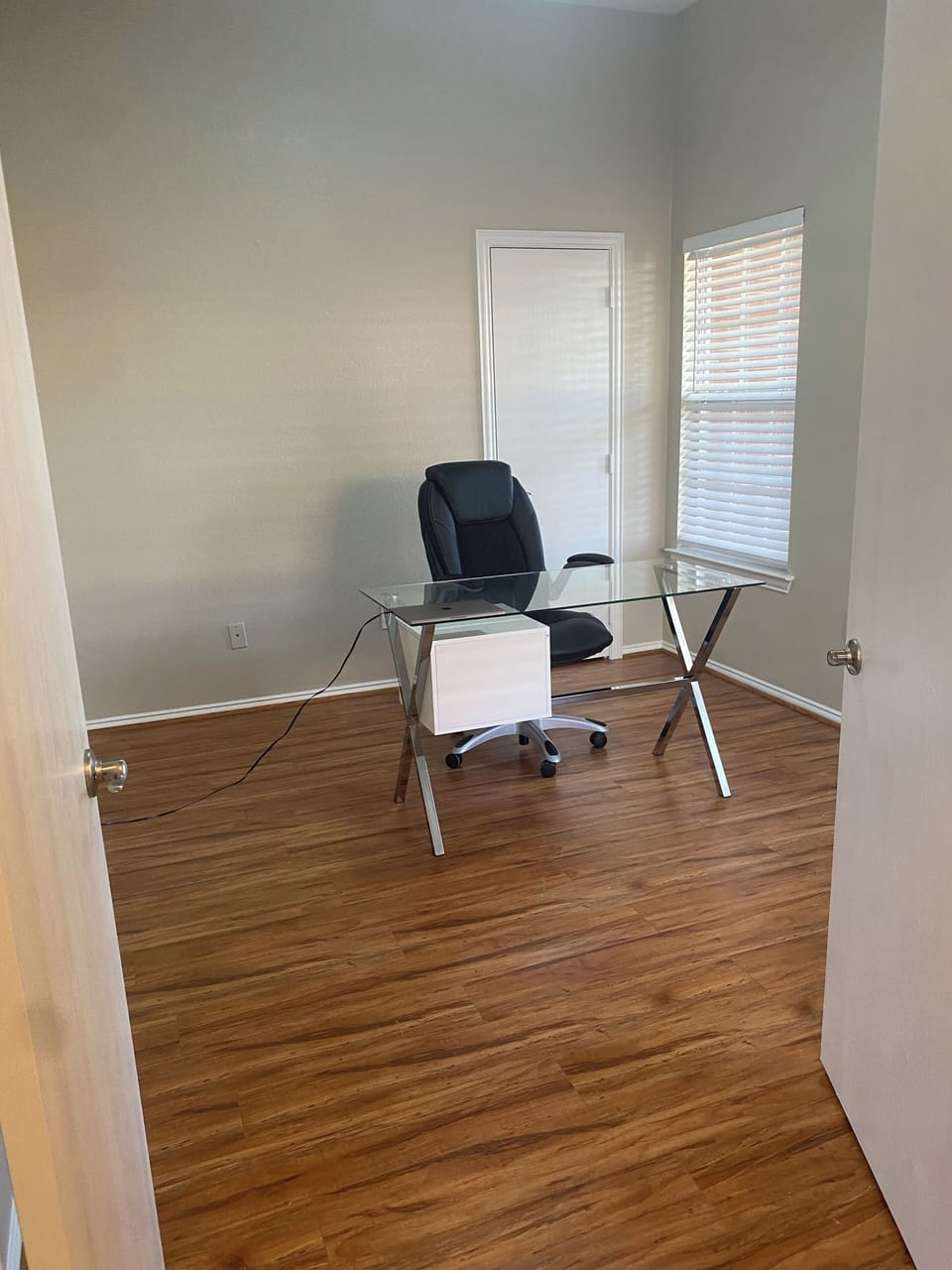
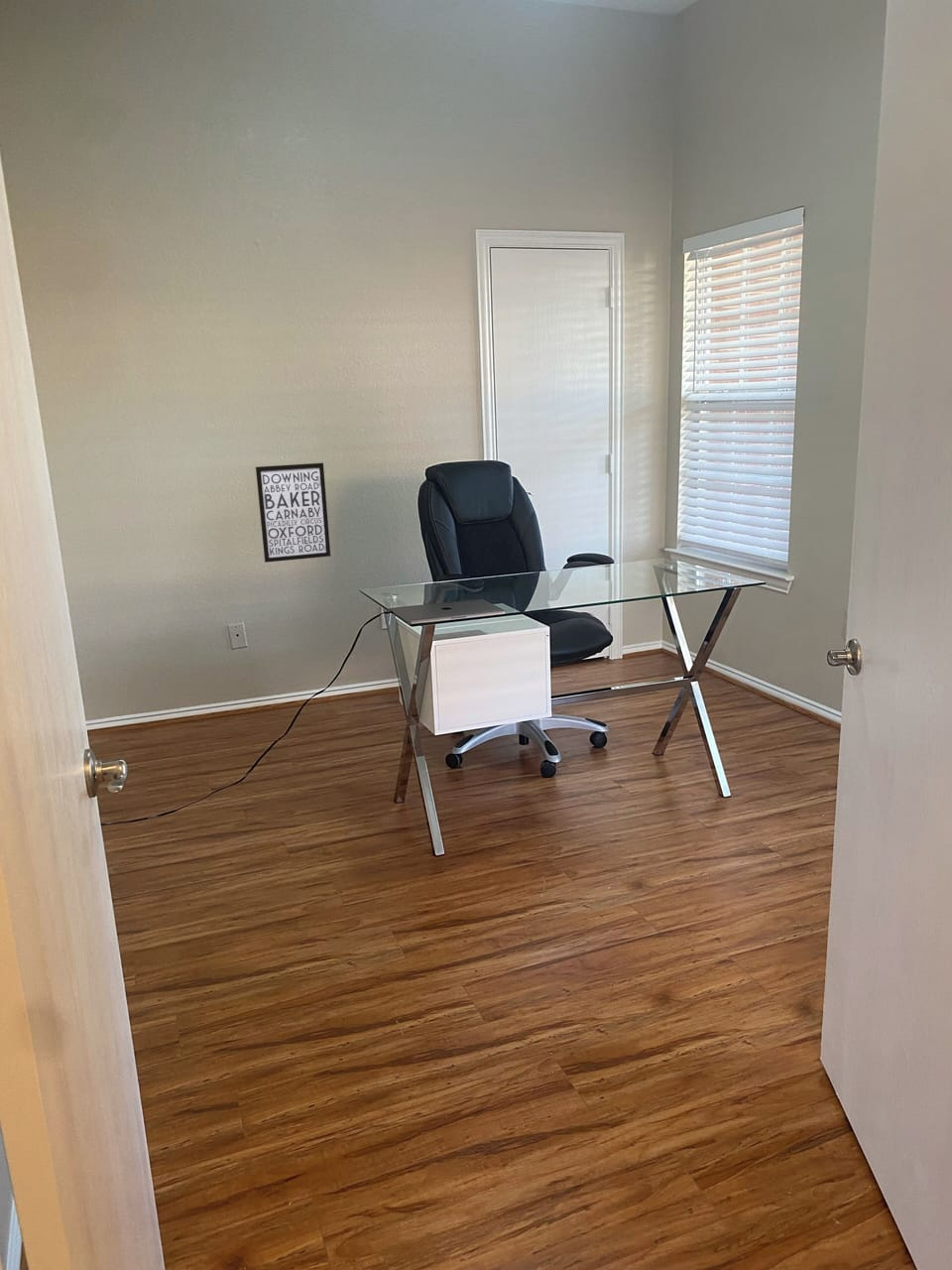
+ wall art (294, 512)
